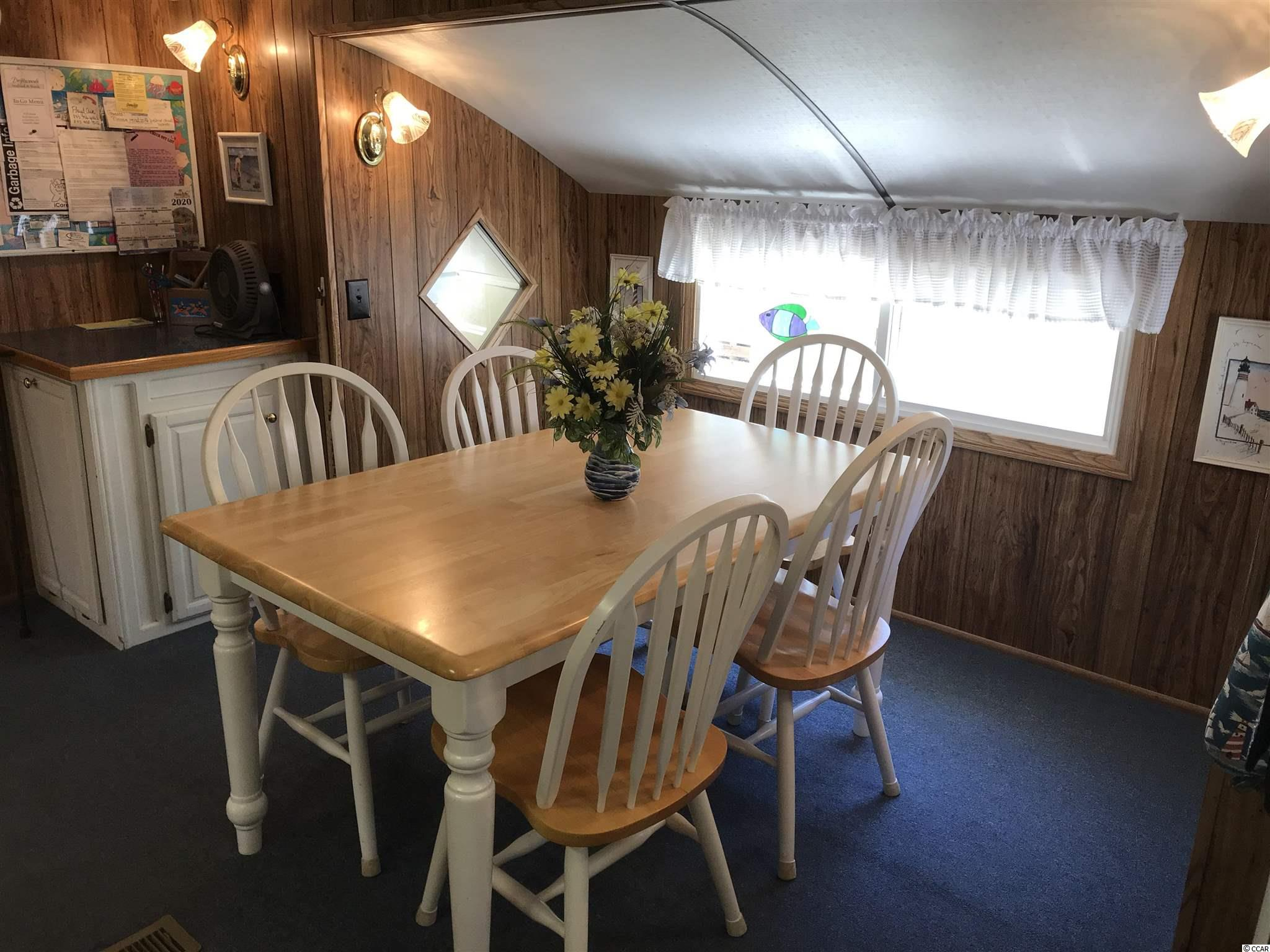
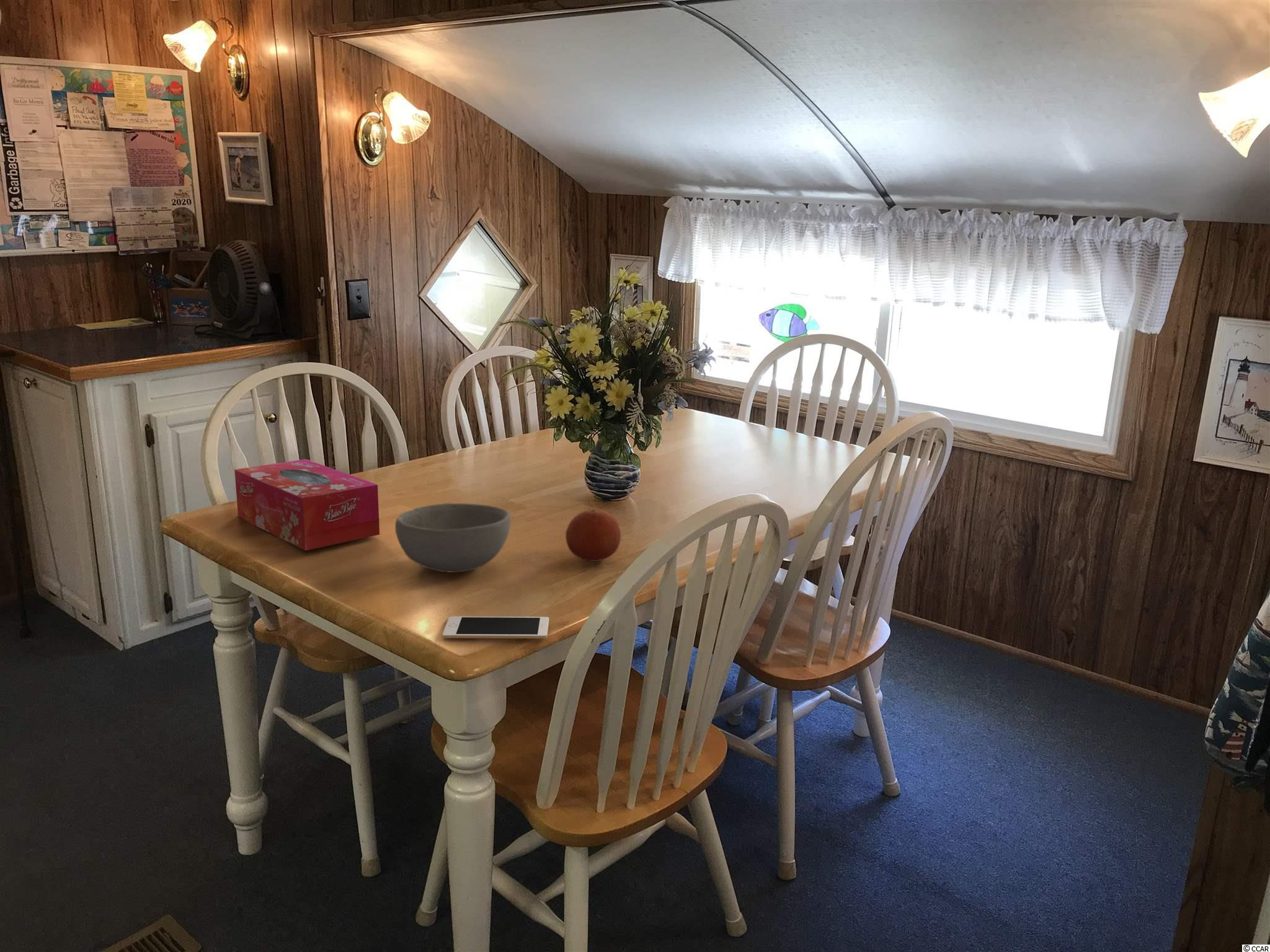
+ fruit (593, 534)
+ bowl (454, 540)
+ cell phone (497, 627)
+ tissue box (306, 501)
